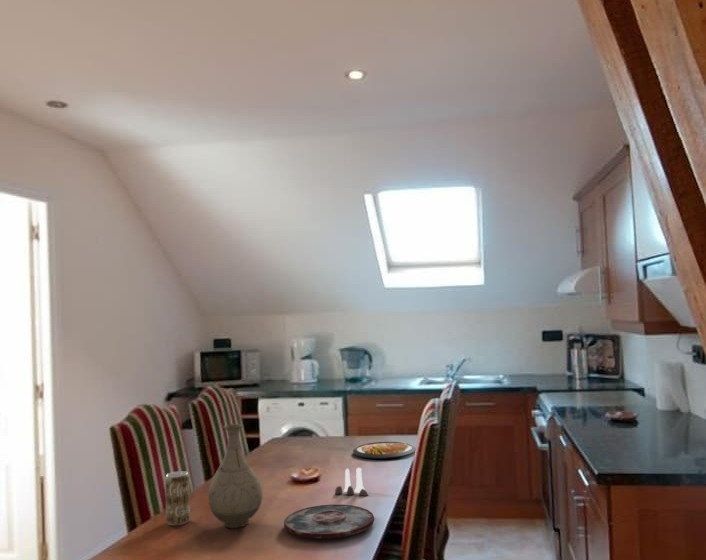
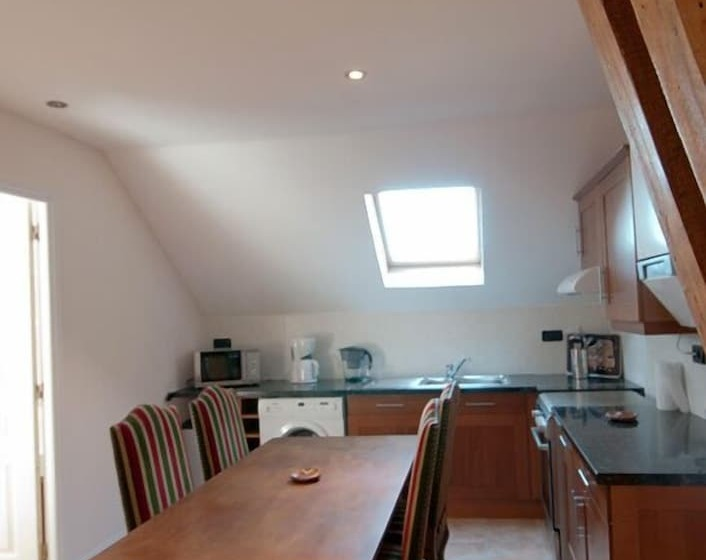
- vase (234, 474)
- dish (384, 448)
- salt and pepper shaker set (349, 480)
- plate (329, 520)
- beverage can (177, 497)
